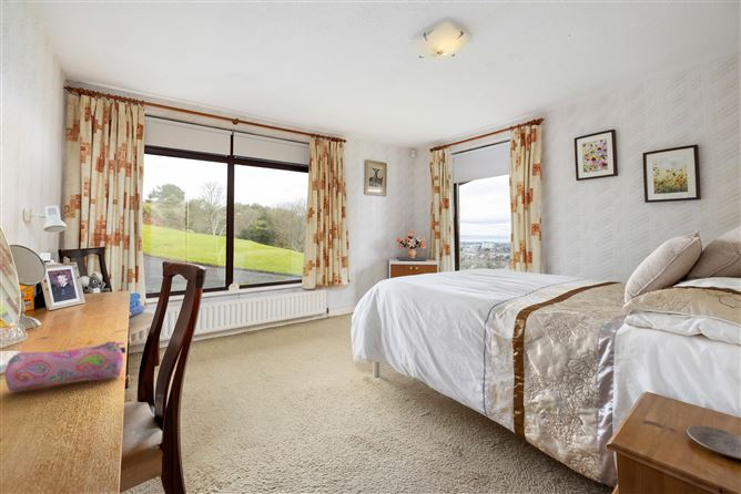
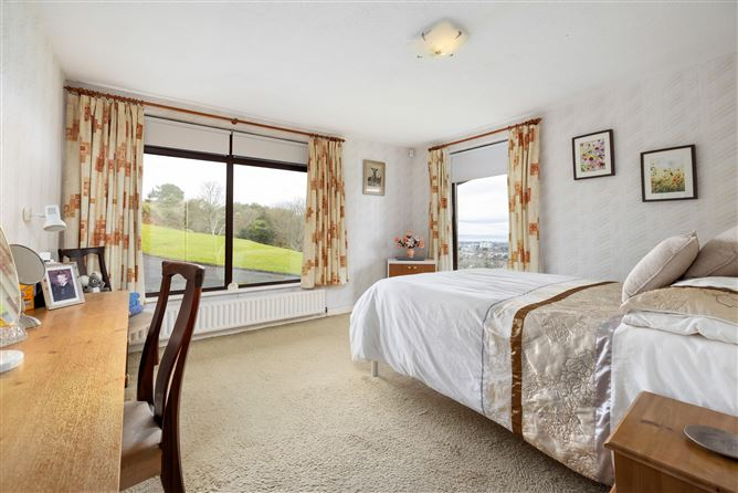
- pencil case (70, 363)
